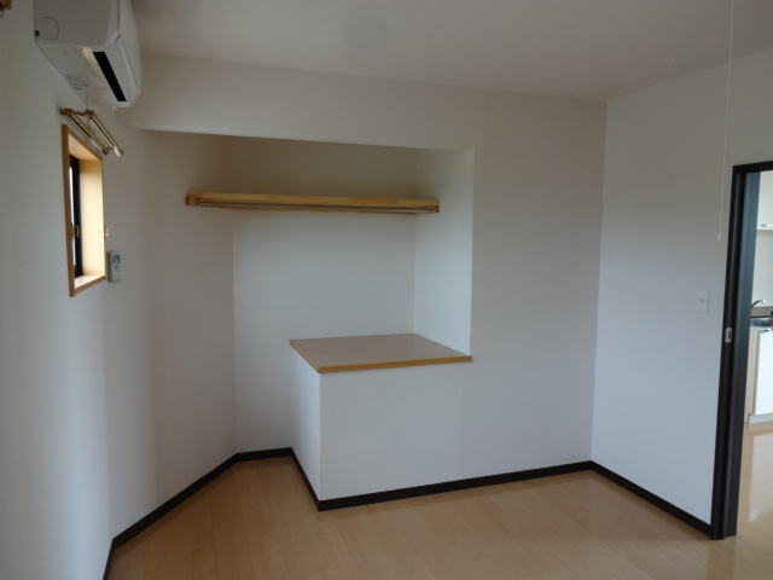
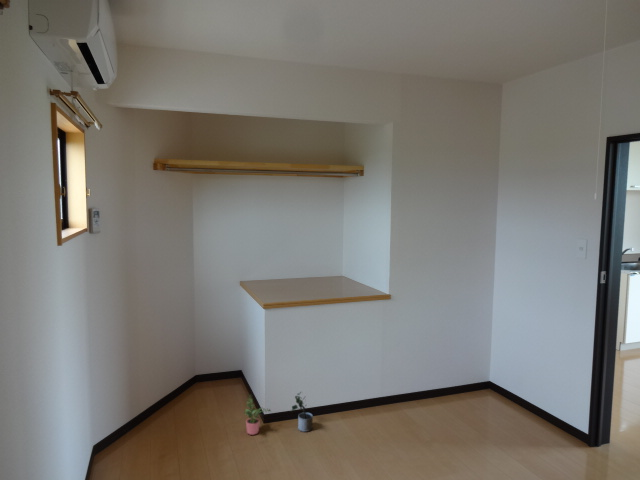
+ potted plant (257, 415)
+ potted plant (301, 413)
